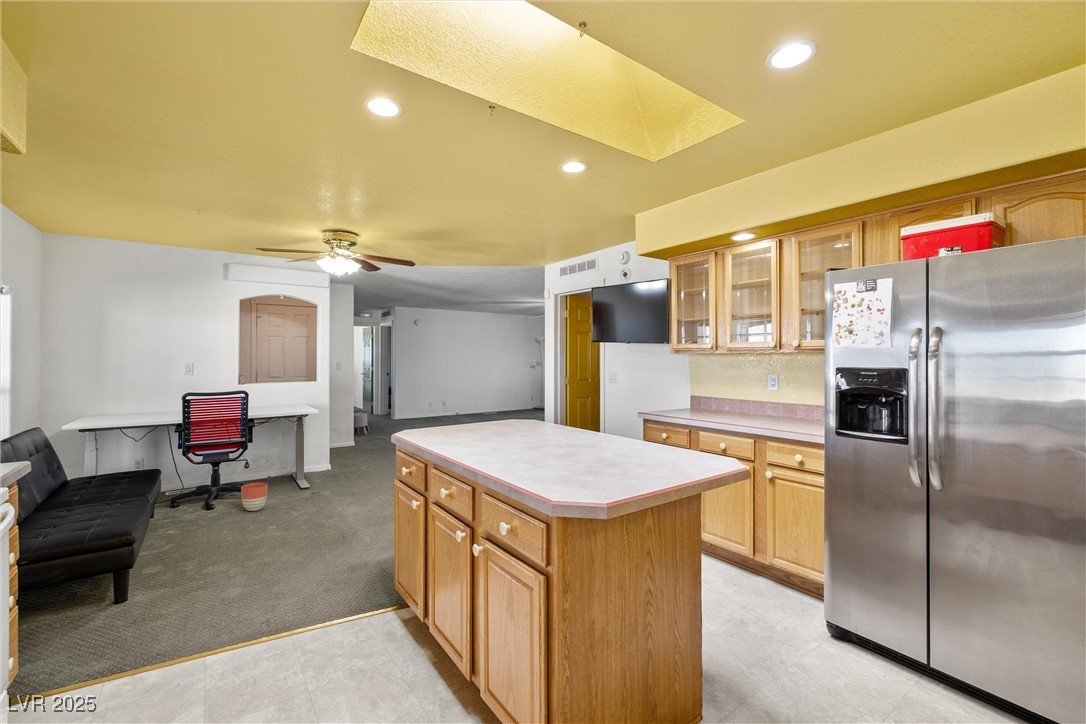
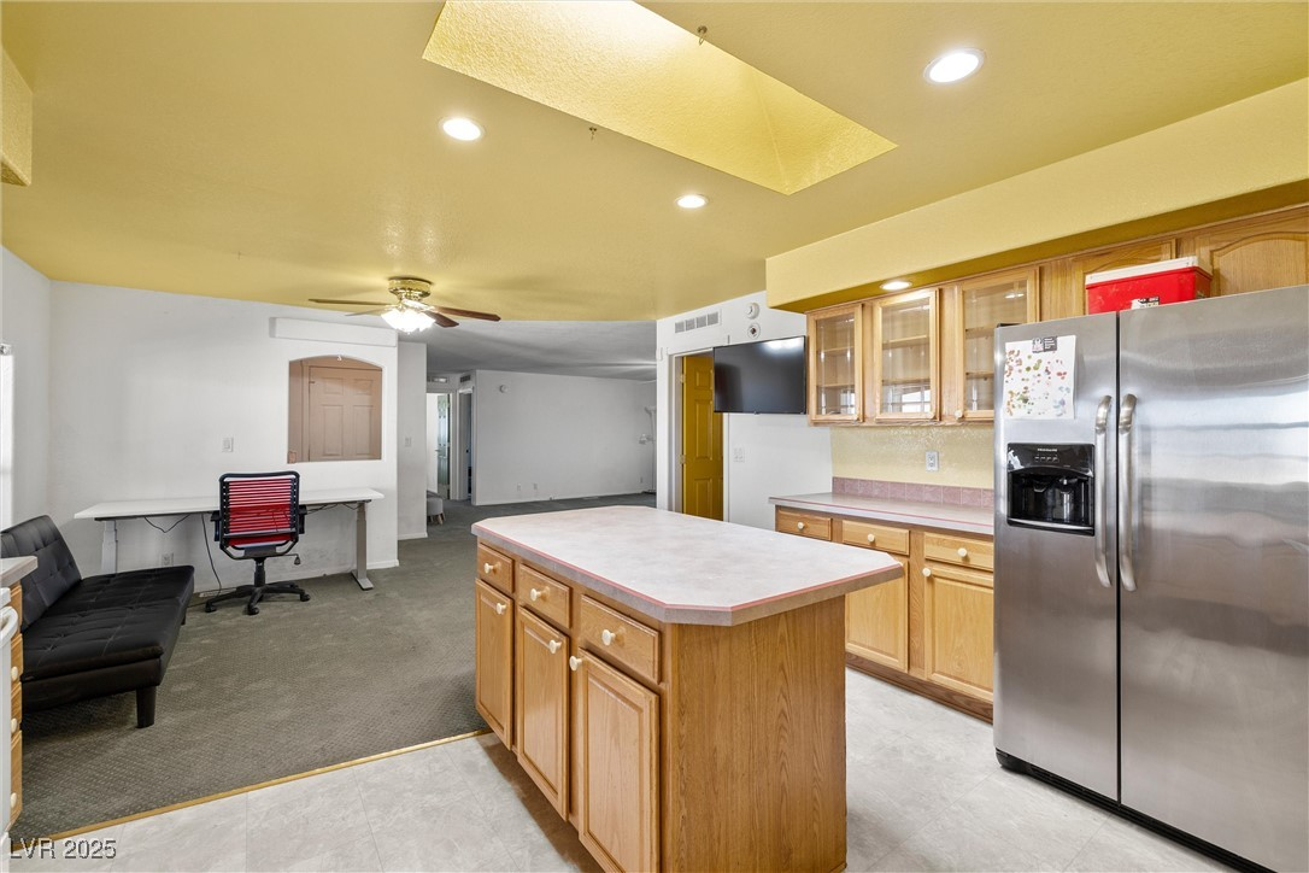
- planter (254, 497)
